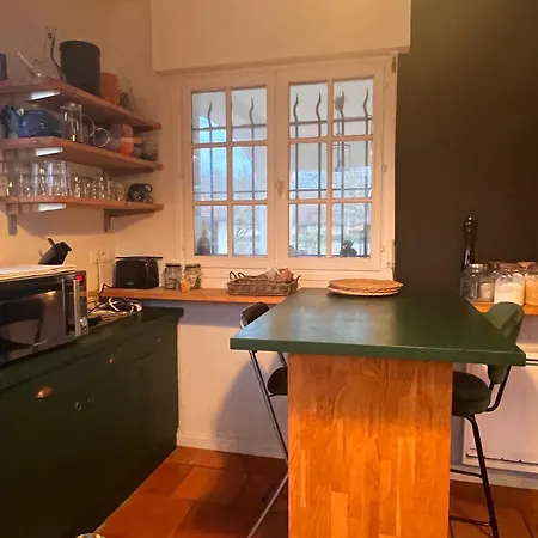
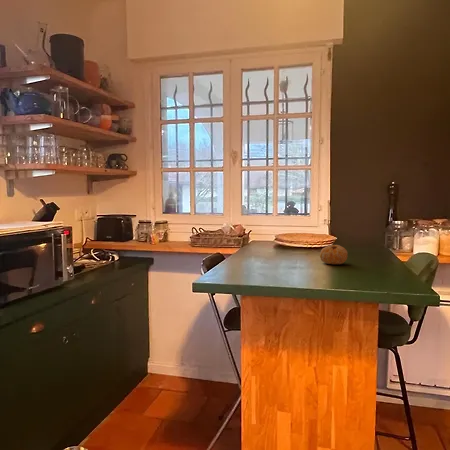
+ fruit (333, 254)
